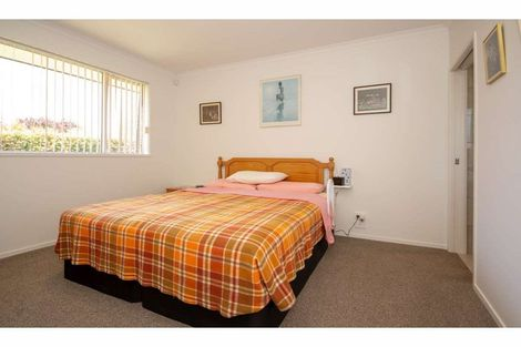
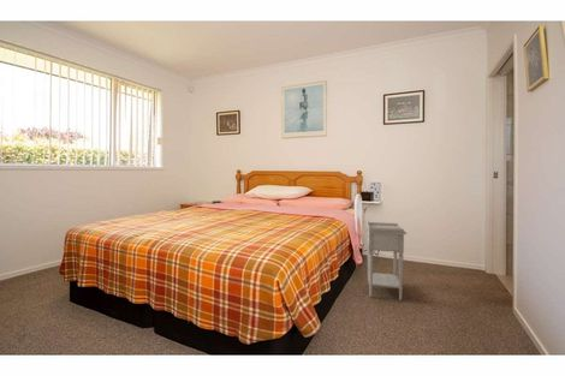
+ nightstand (383, 250)
